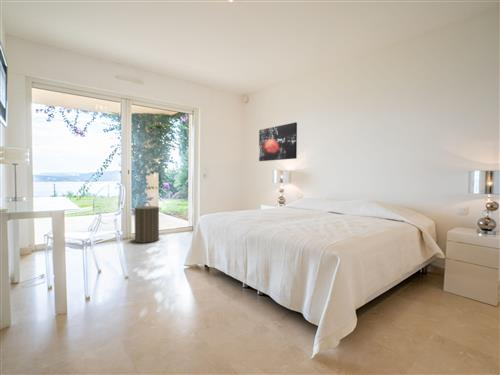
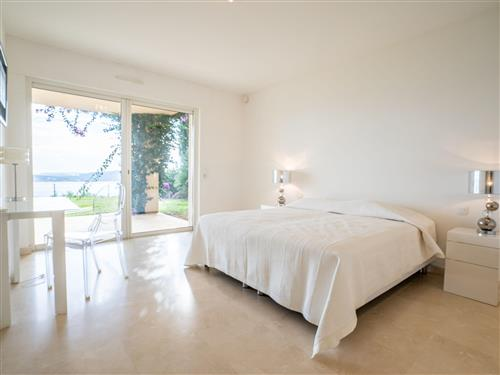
- wall art (276, 143)
- laundry hamper (146, 221)
